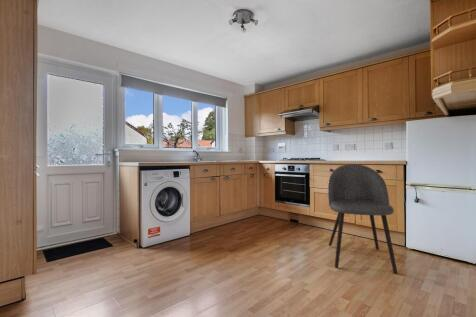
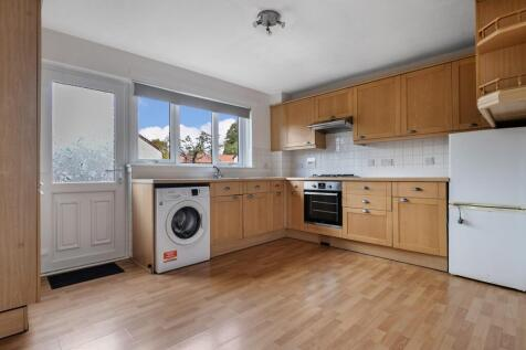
- dining chair (358, 211)
